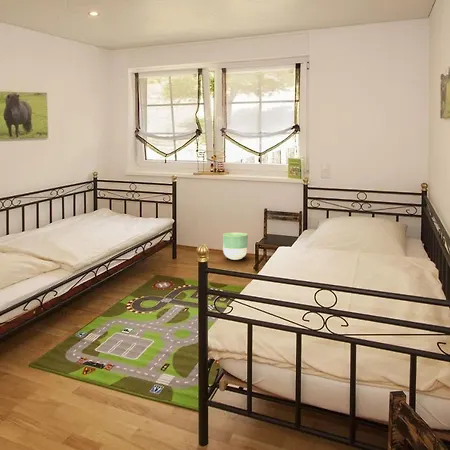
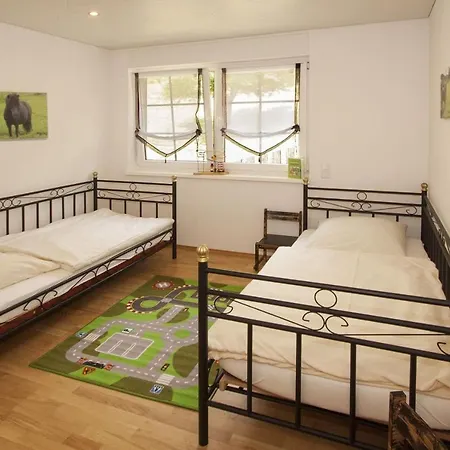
- planter (235, 246)
